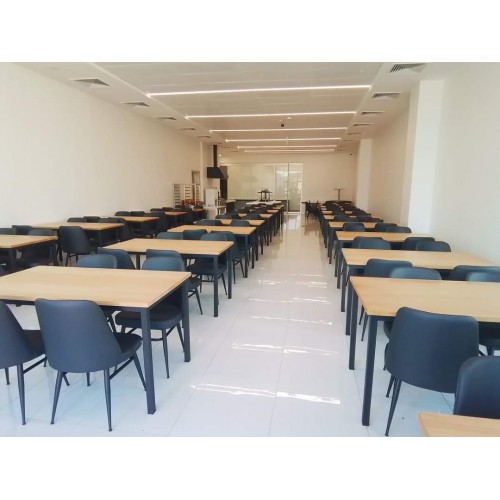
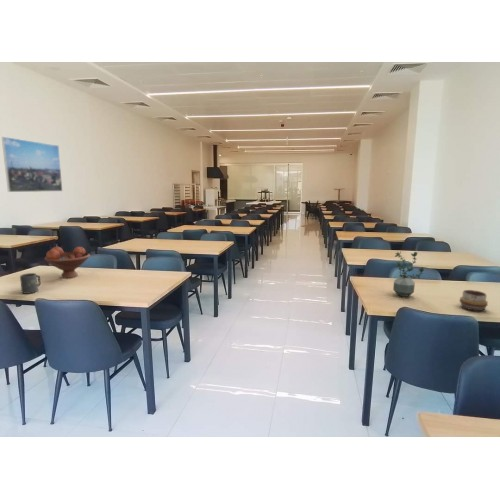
+ fruit bowl (68, 262)
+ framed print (35, 166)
+ potted plant (406, 273)
+ mug (31, 282)
+ decorative bowl (473, 300)
